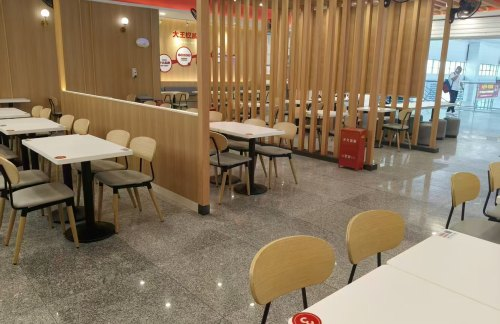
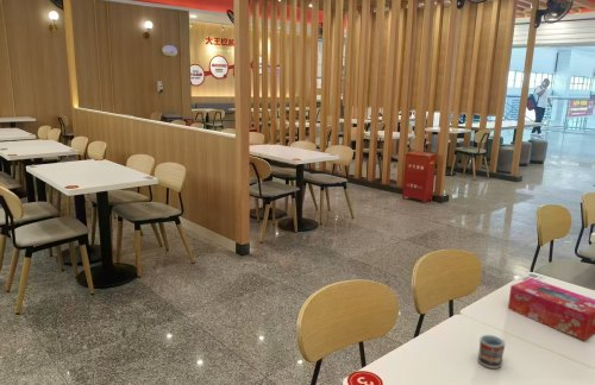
+ cup (493, 349)
+ tissue box (556, 307)
